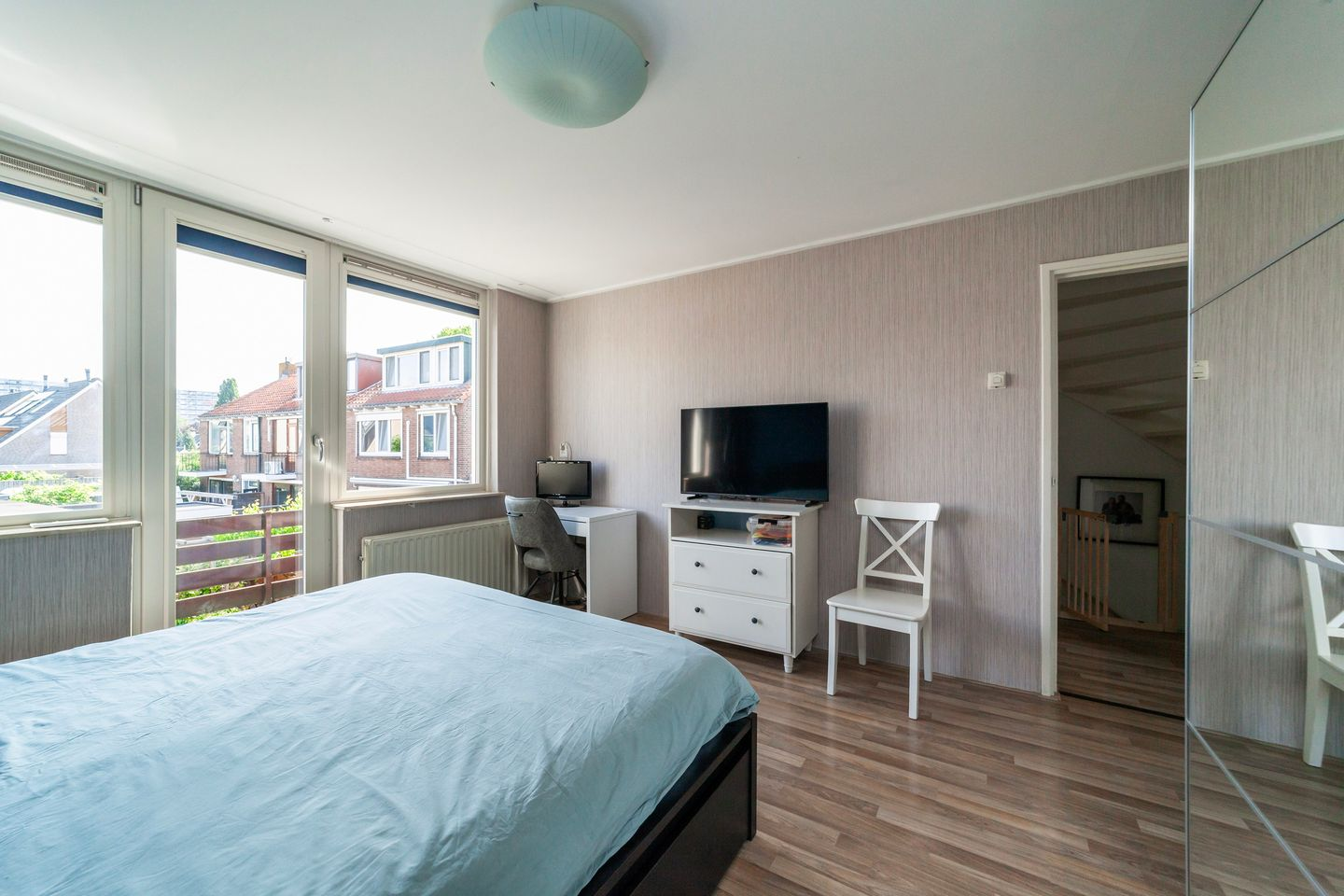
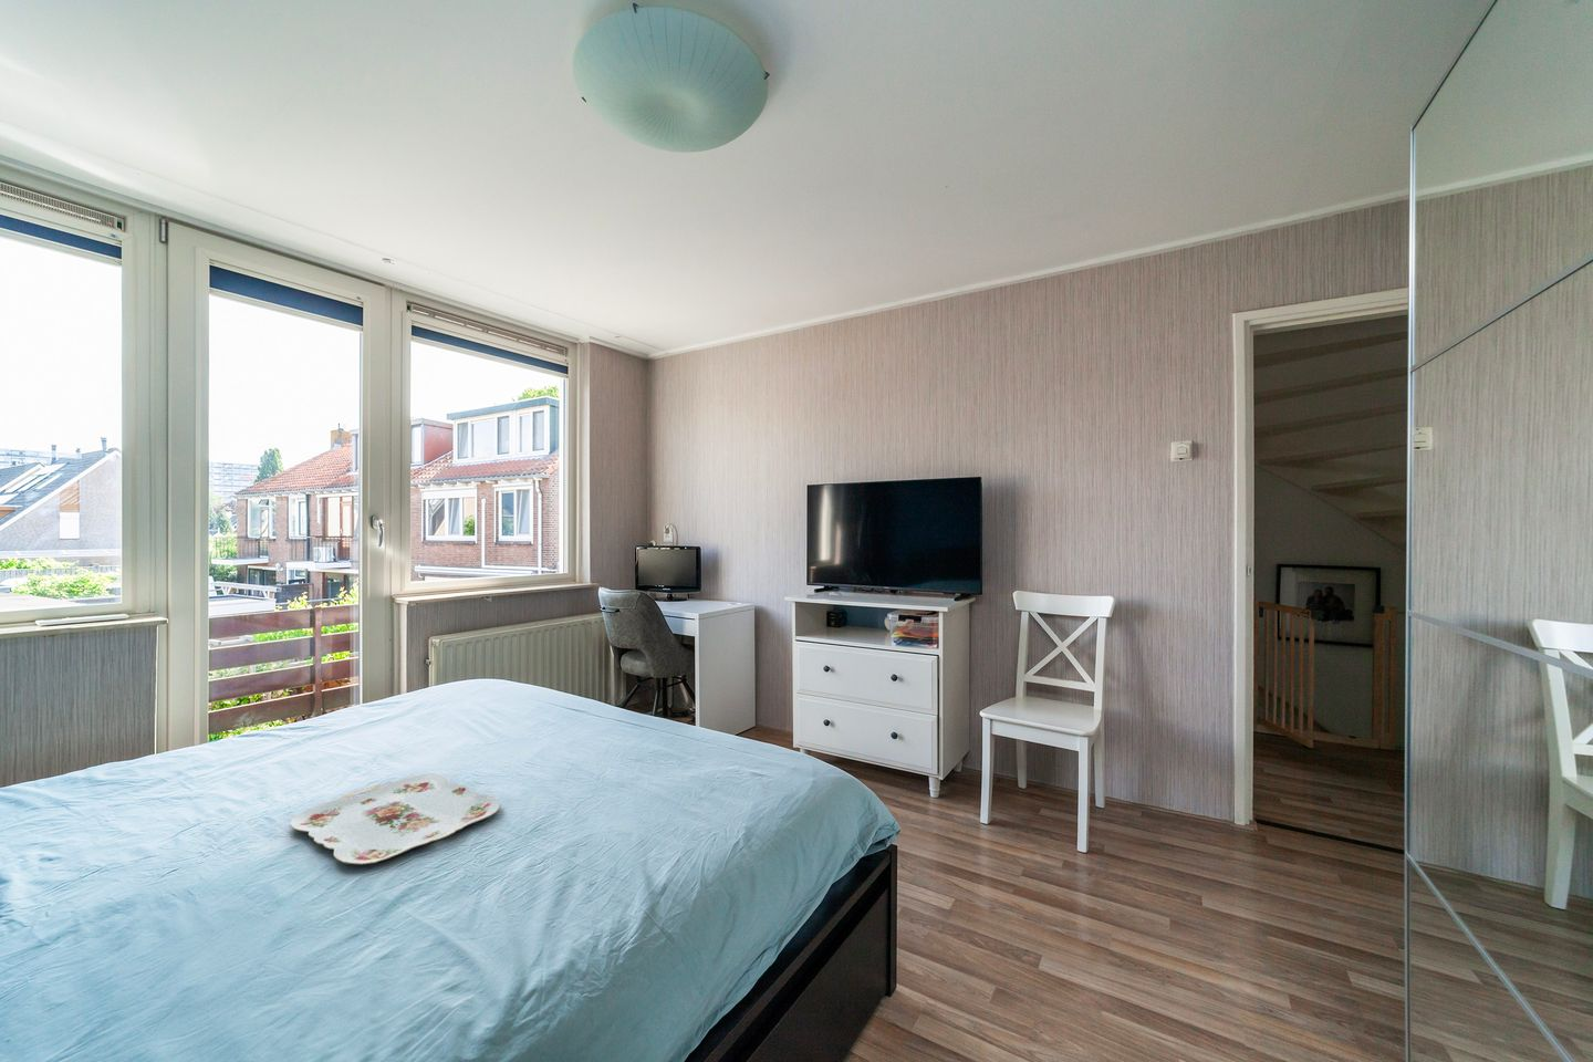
+ serving tray (398, 814)
